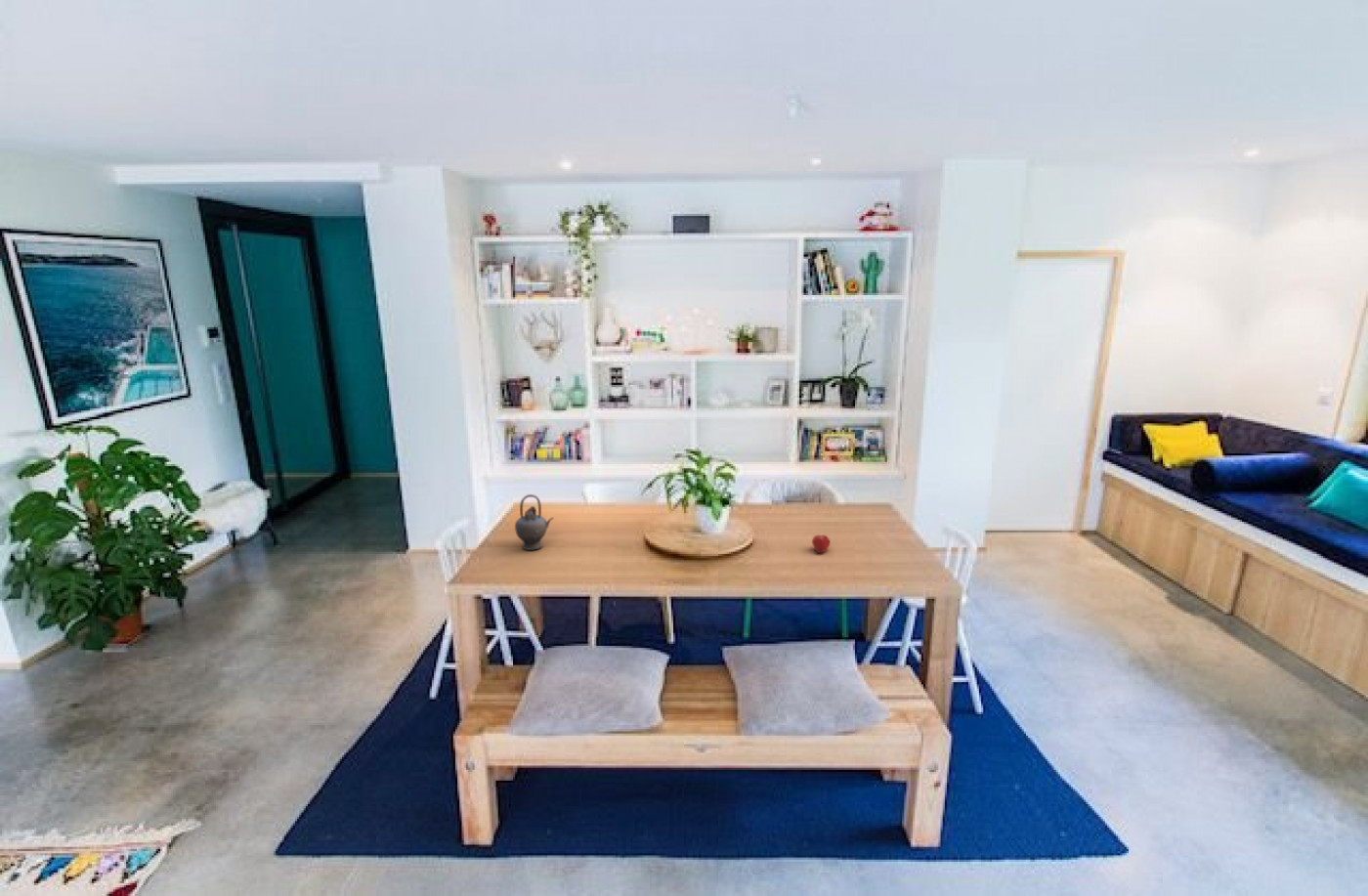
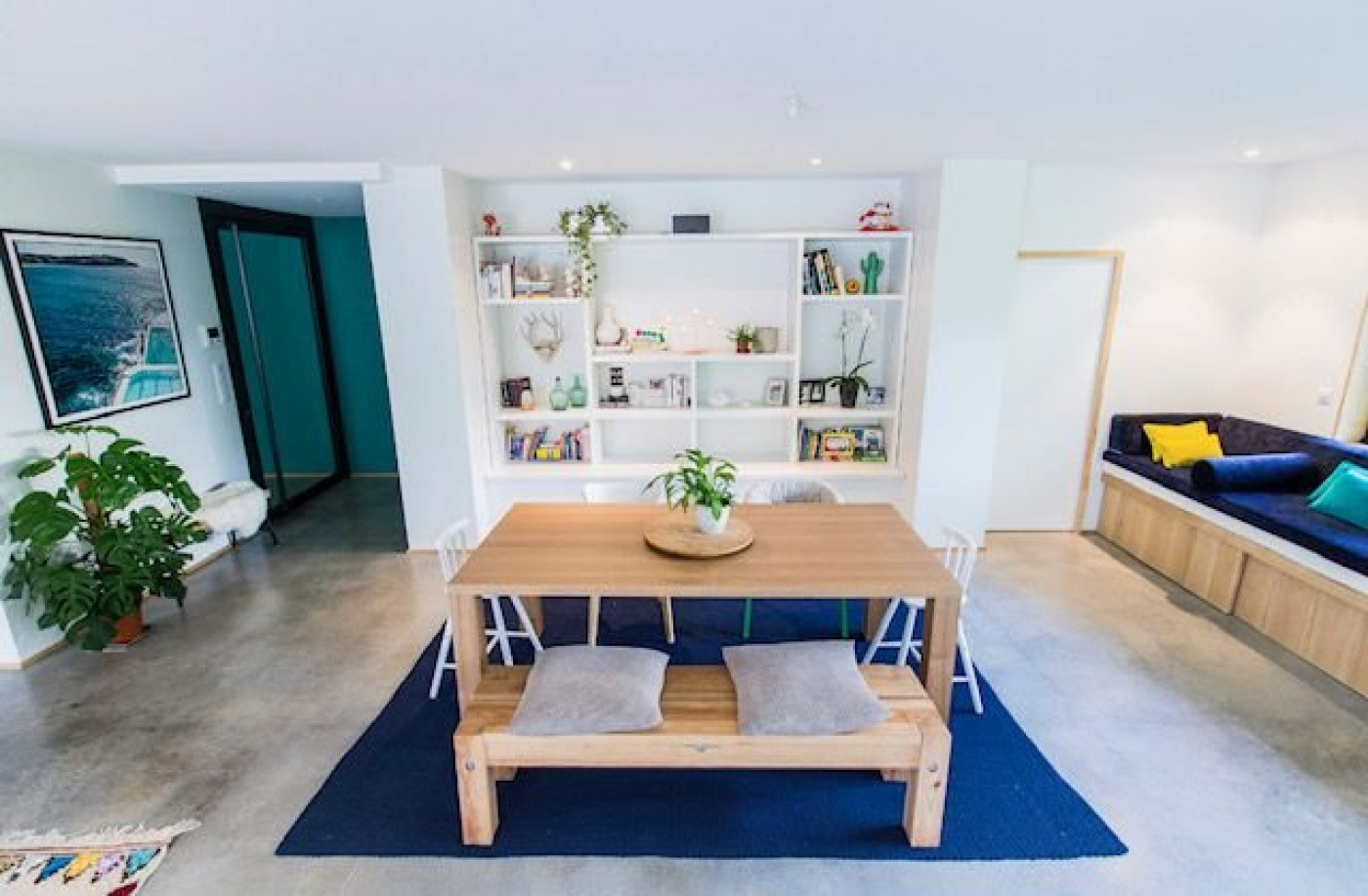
- teapot (534, 521)
- fruit (820, 542)
